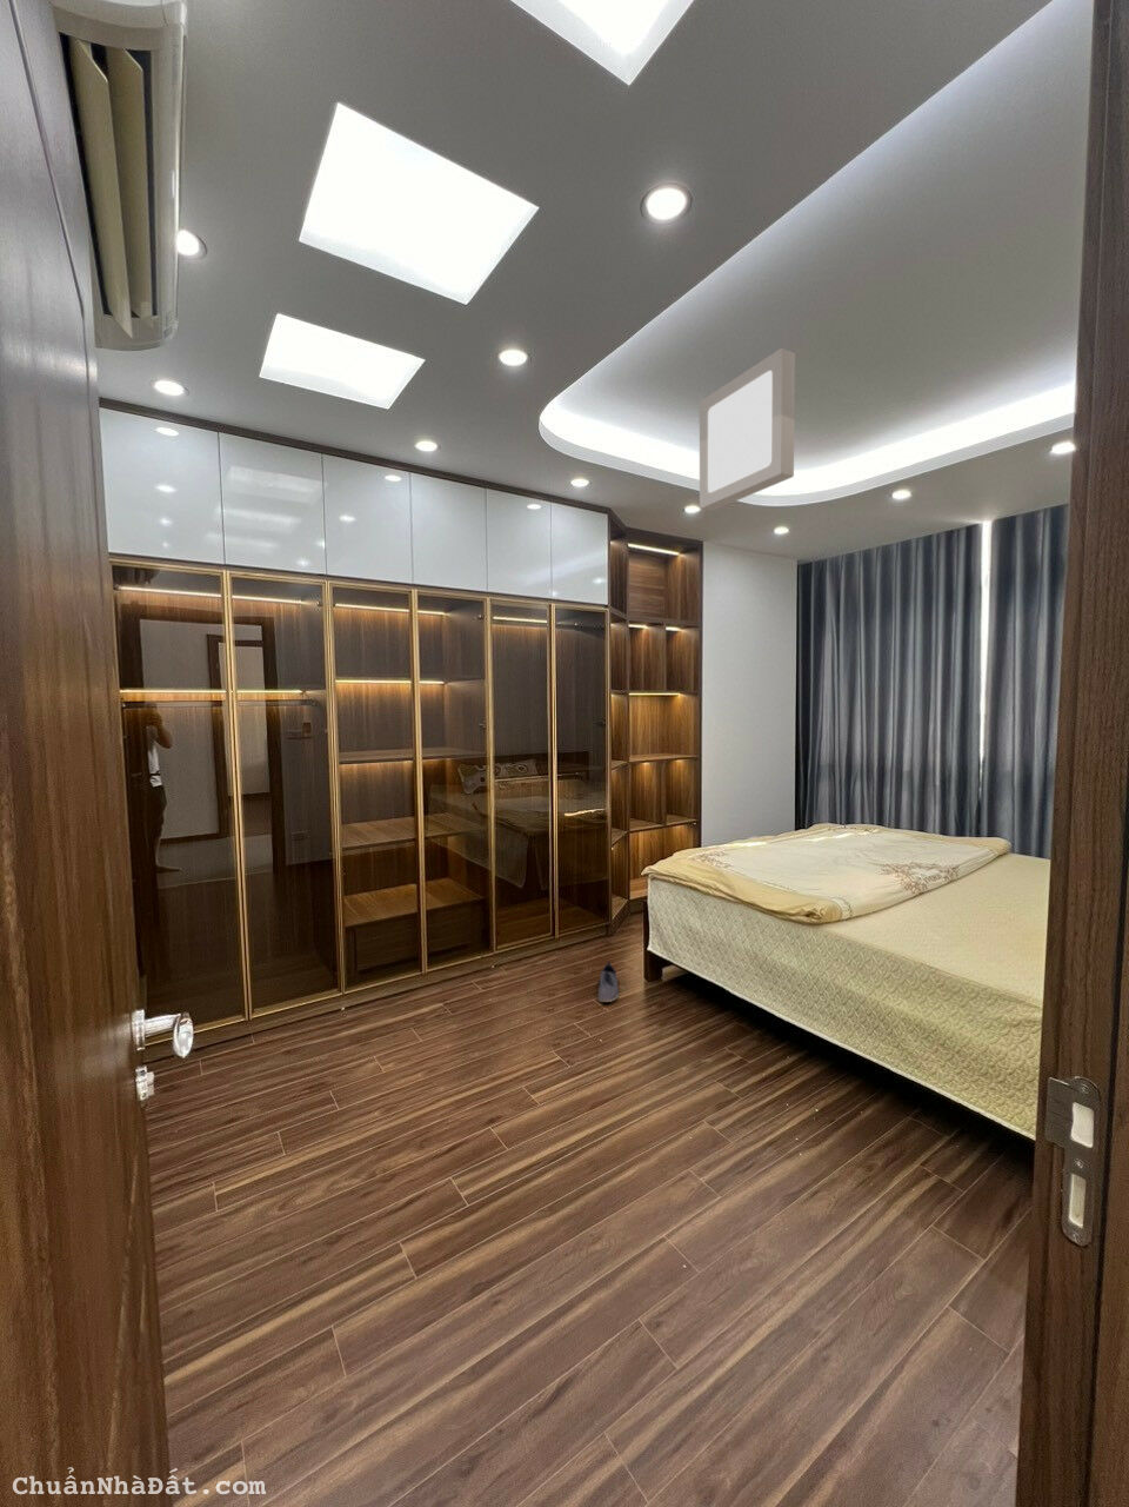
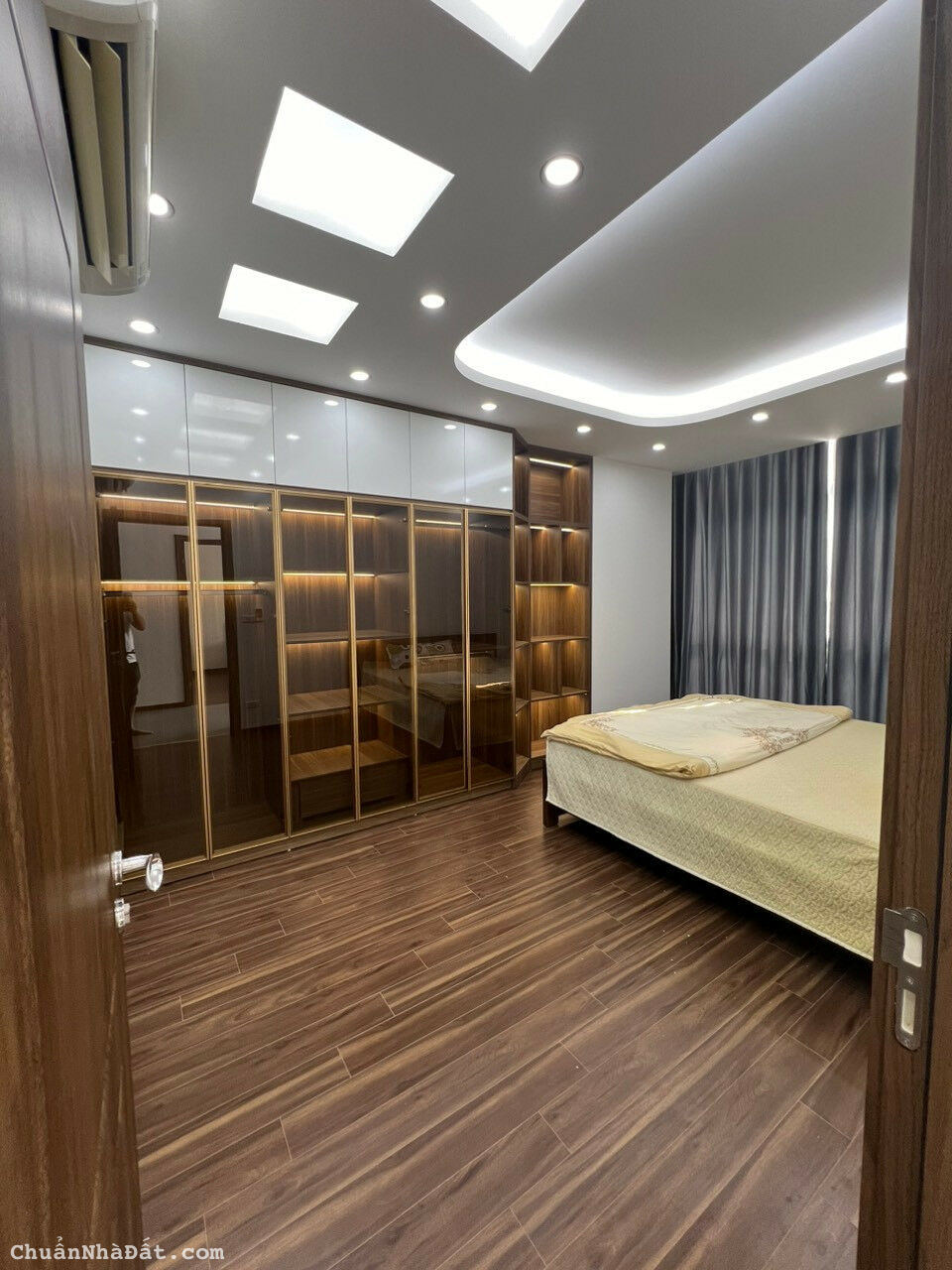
- shoe (608, 980)
- ceiling light (744, 437)
